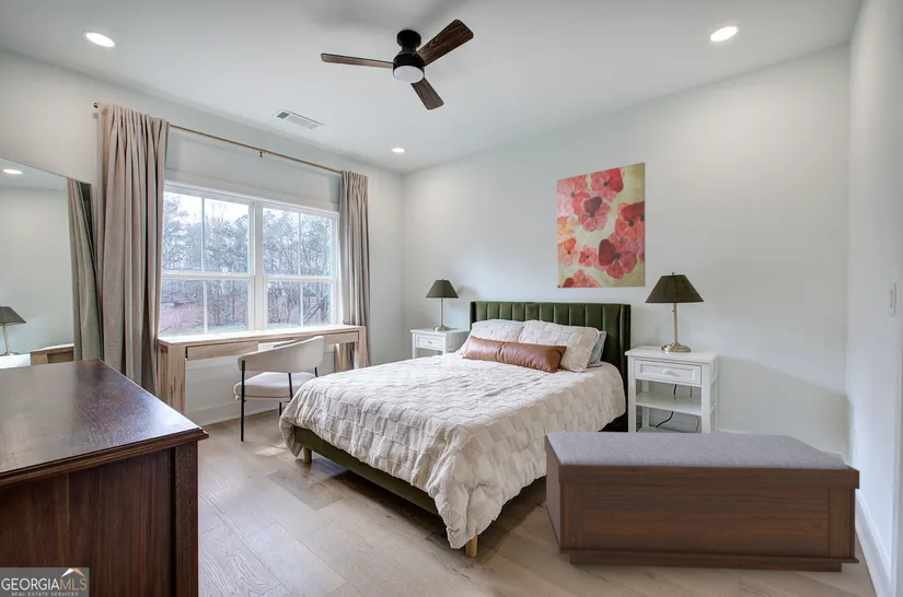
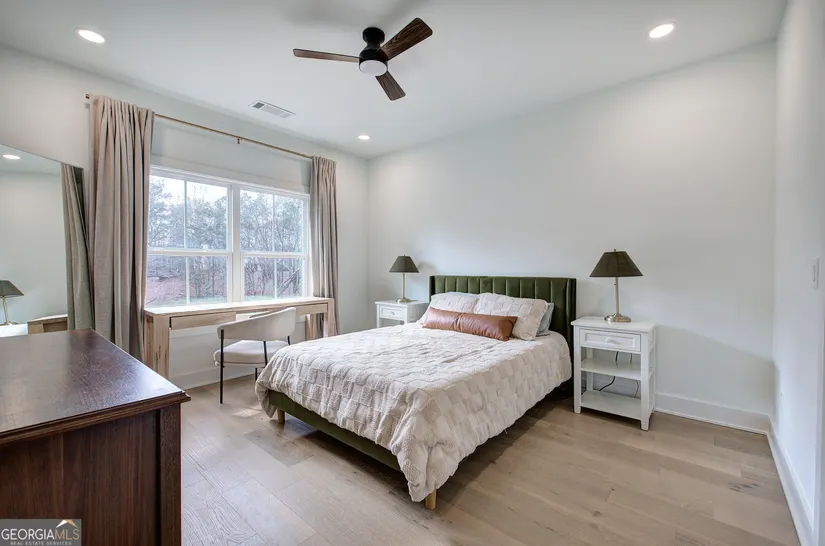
- bench (682, 492)
- wall art (598, 230)
